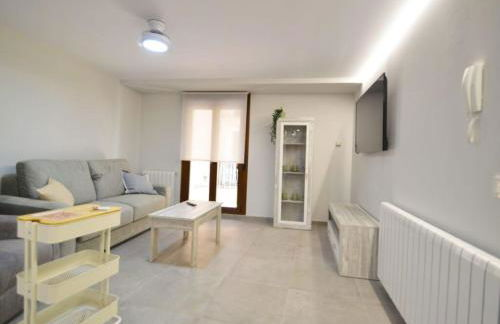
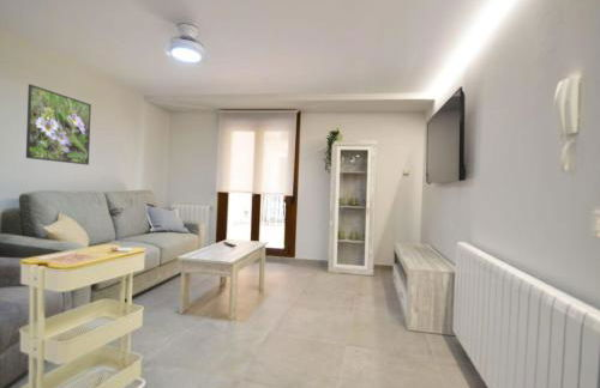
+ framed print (61, 128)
